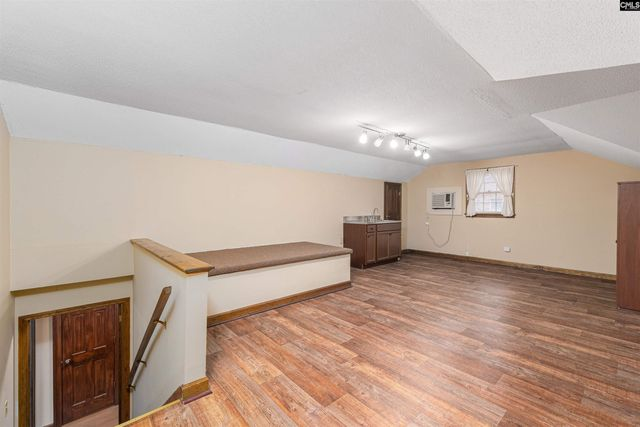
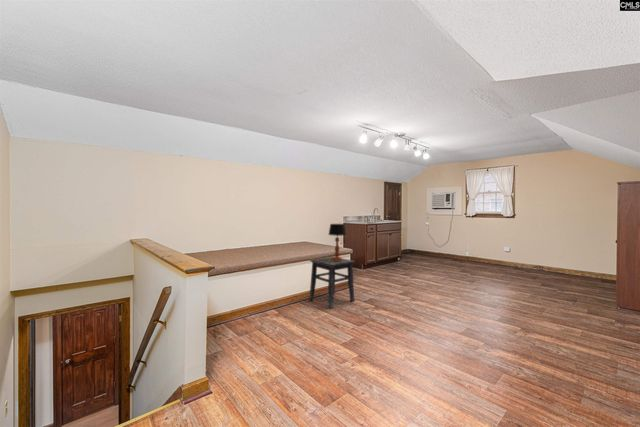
+ side table (332, 280)
+ table lamp (337, 242)
